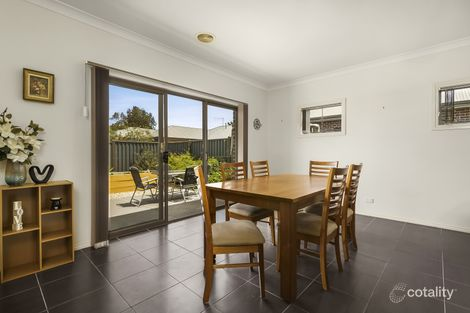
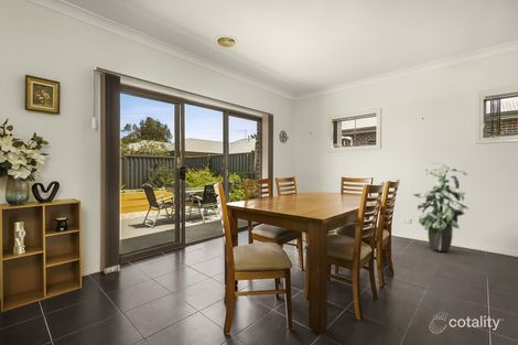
+ indoor plant (438, 206)
